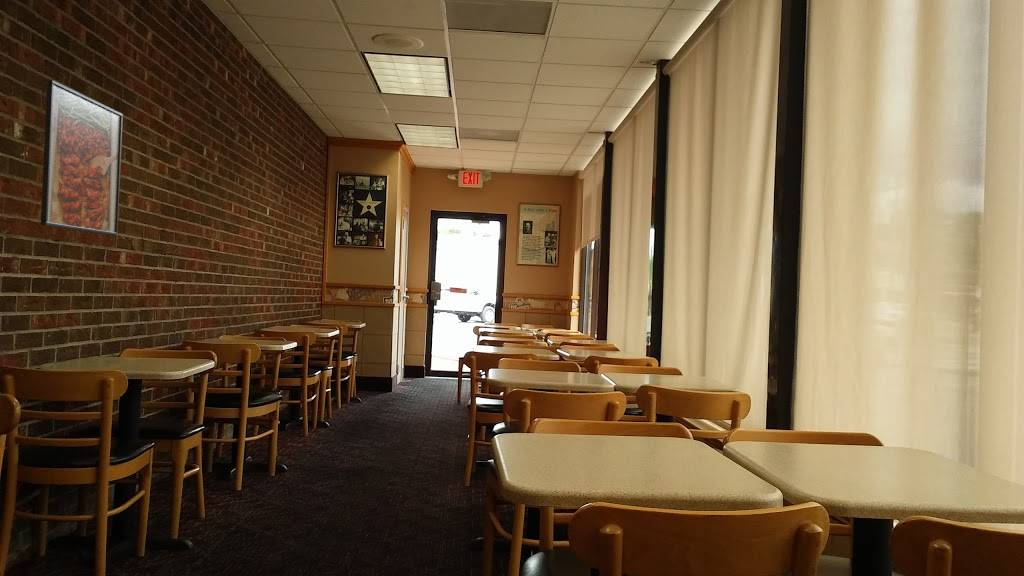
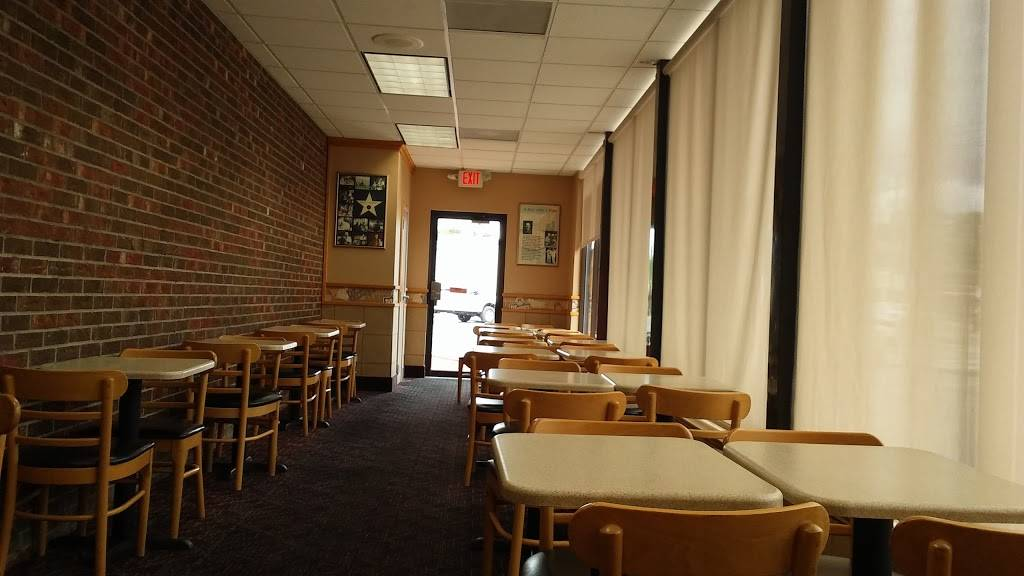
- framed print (85, 164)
